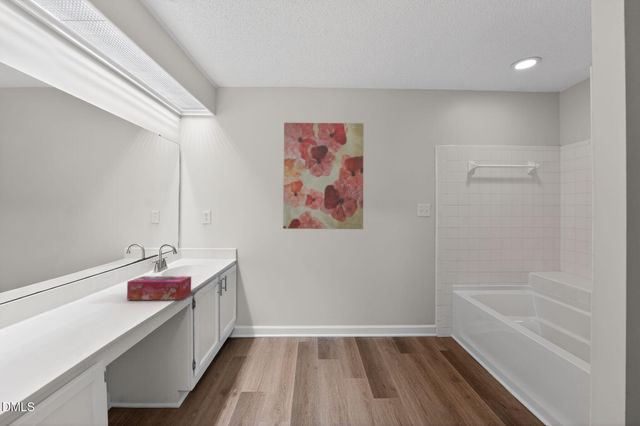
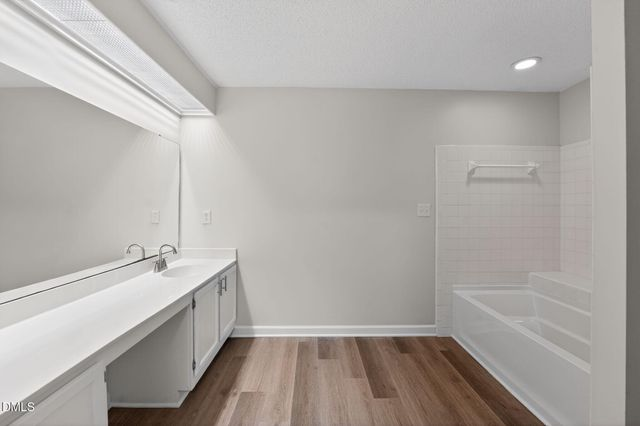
- tissue box (160, 287)
- wall art (323, 175)
